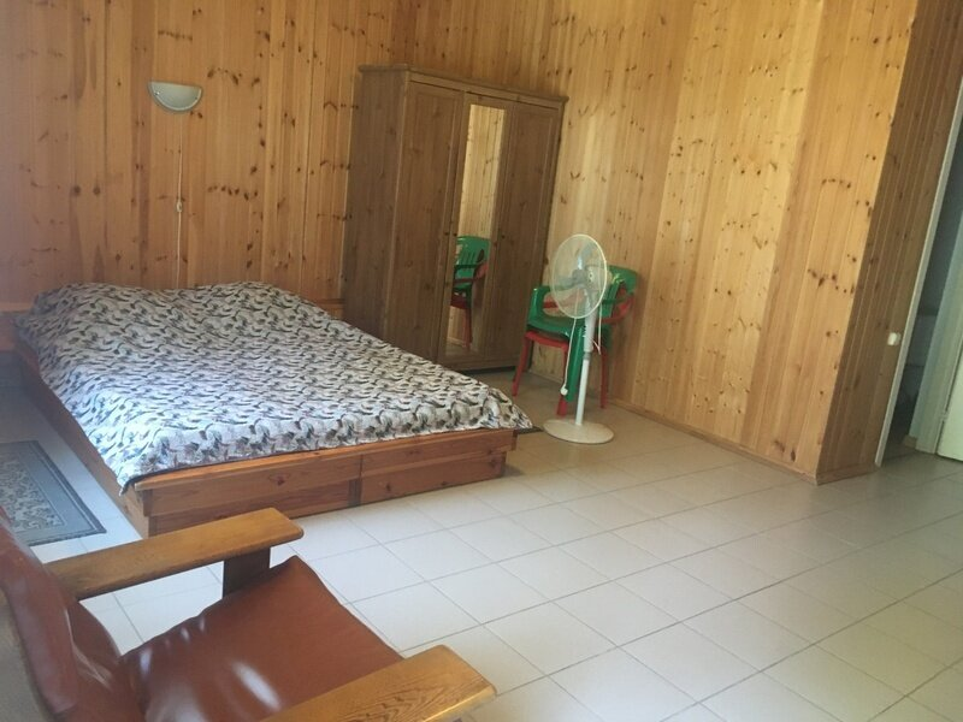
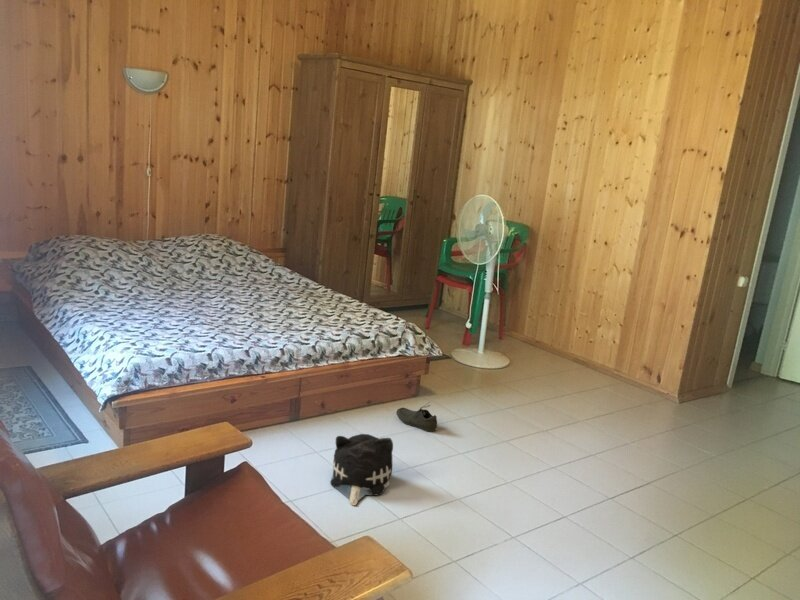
+ shoe (418, 412)
+ plush toy (361, 463)
